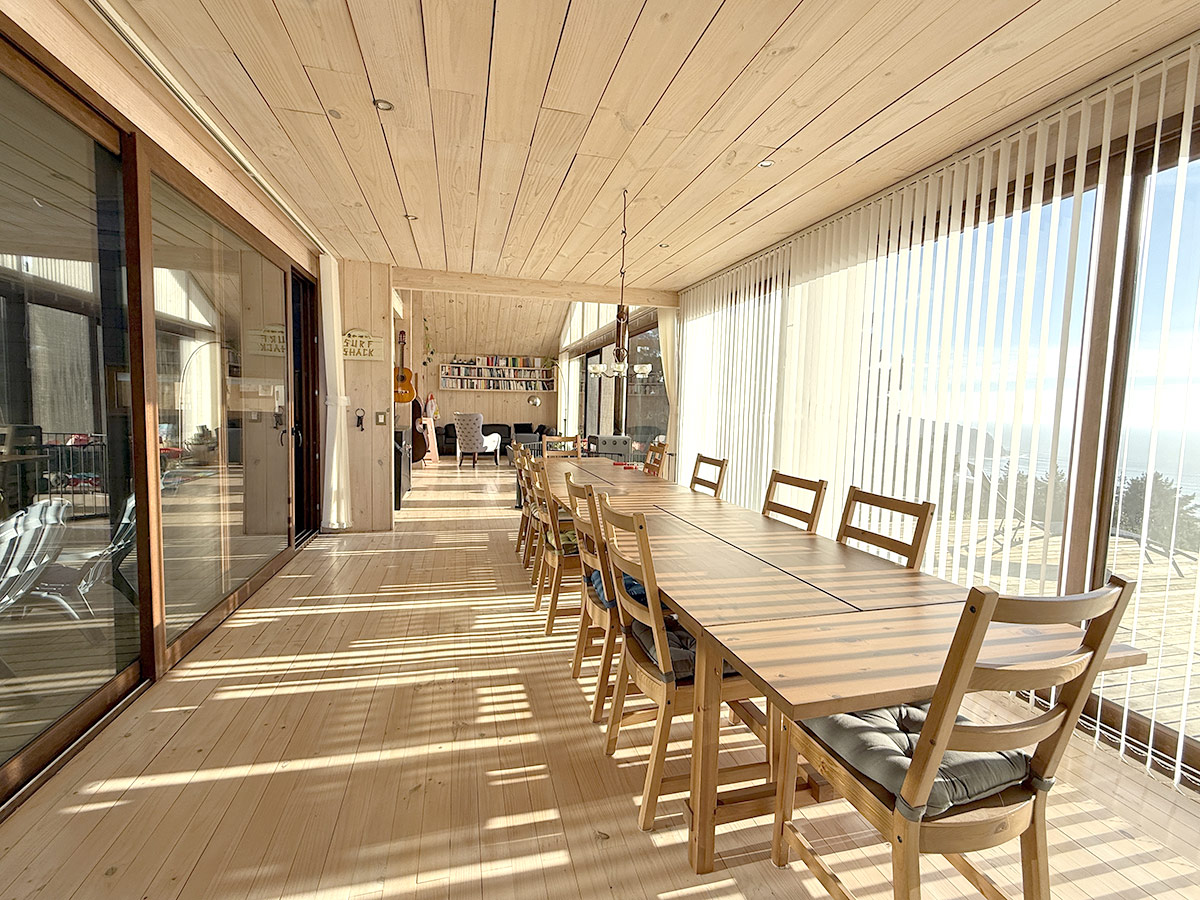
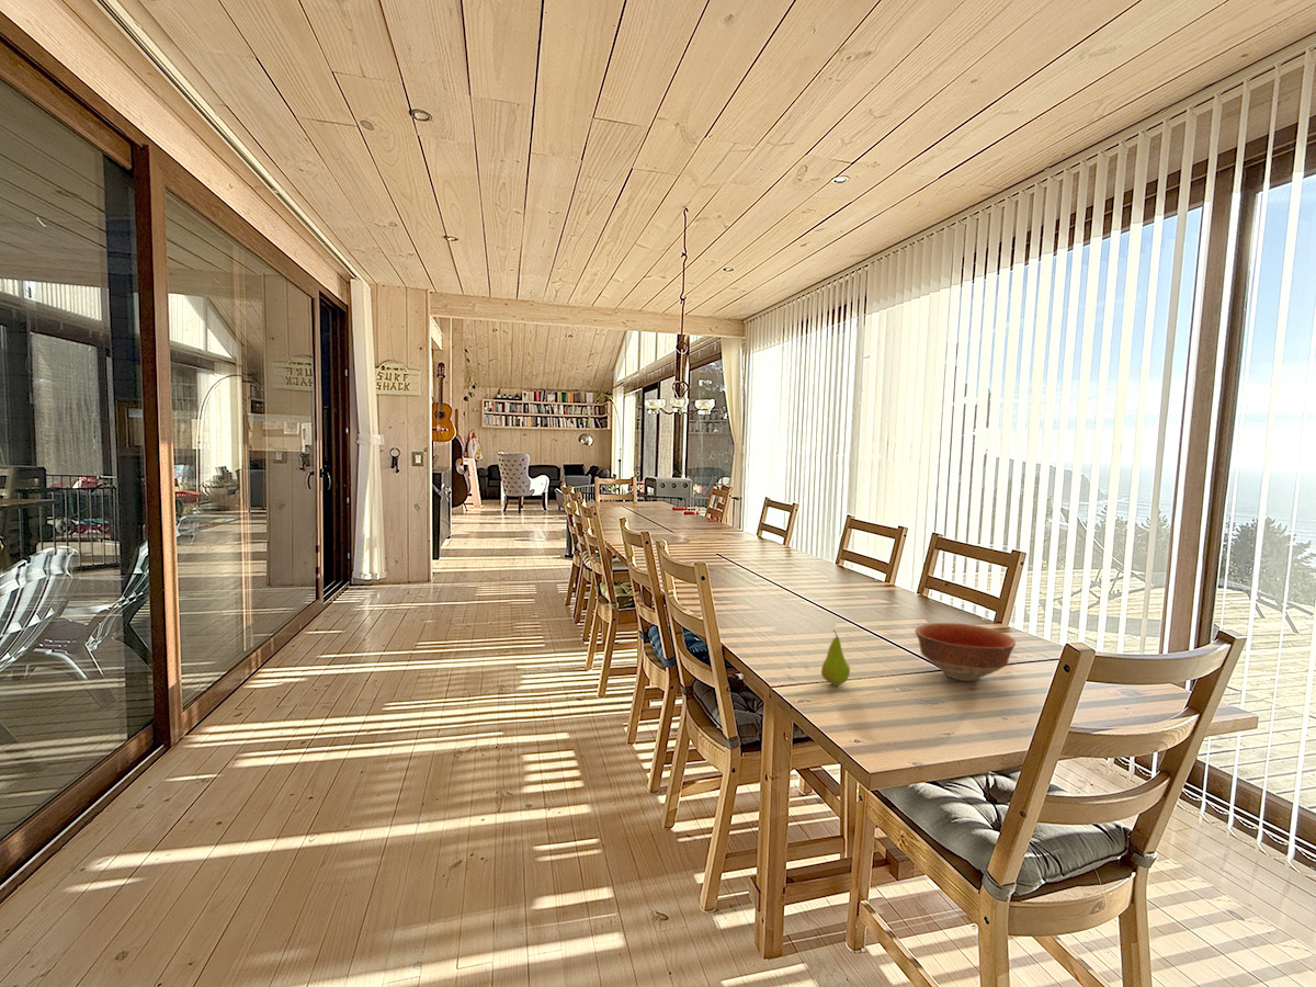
+ fruit (836, 657)
+ bowl (962, 654)
